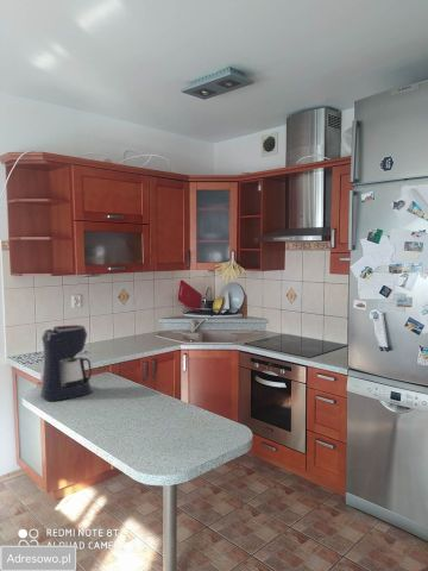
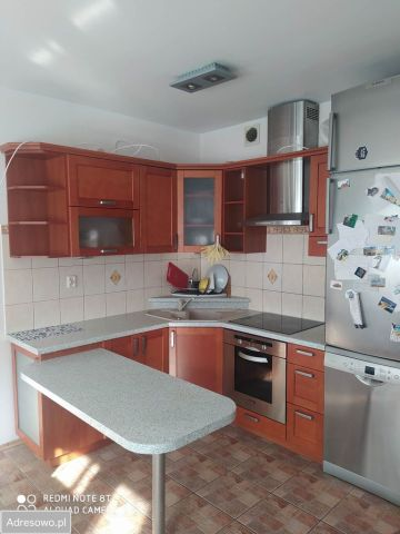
- coffee maker (64, 360)
